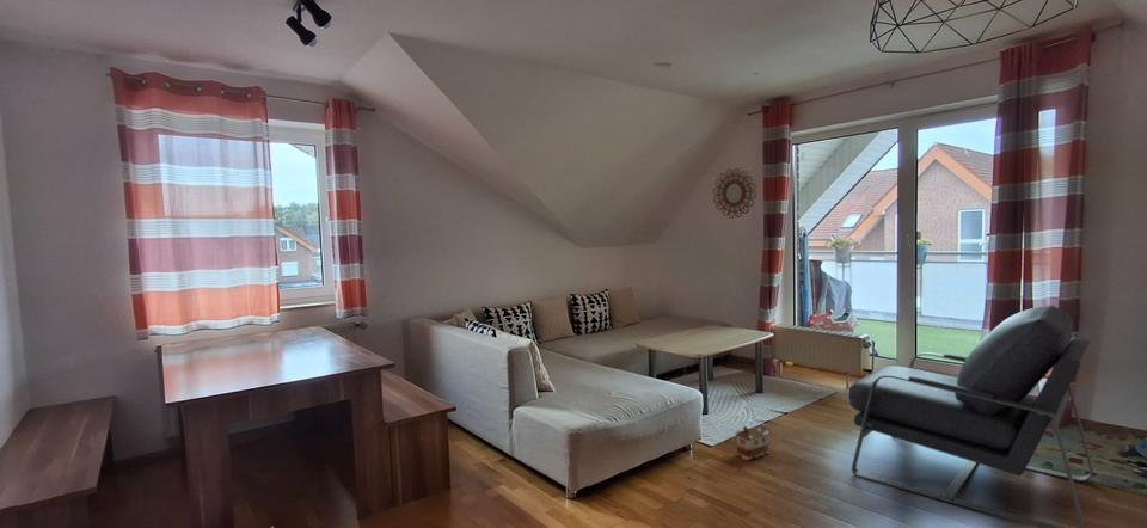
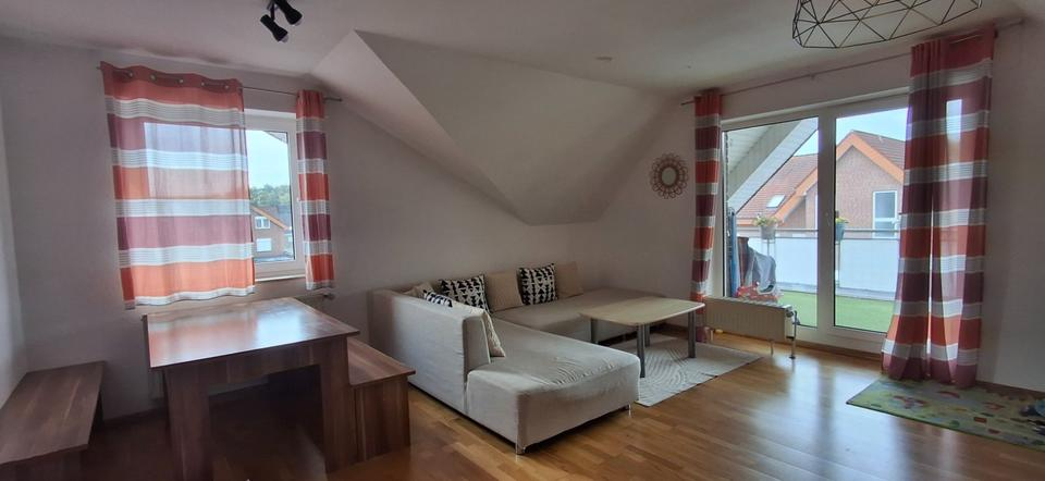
- toy house (753, 438)
- chair (963, 392)
